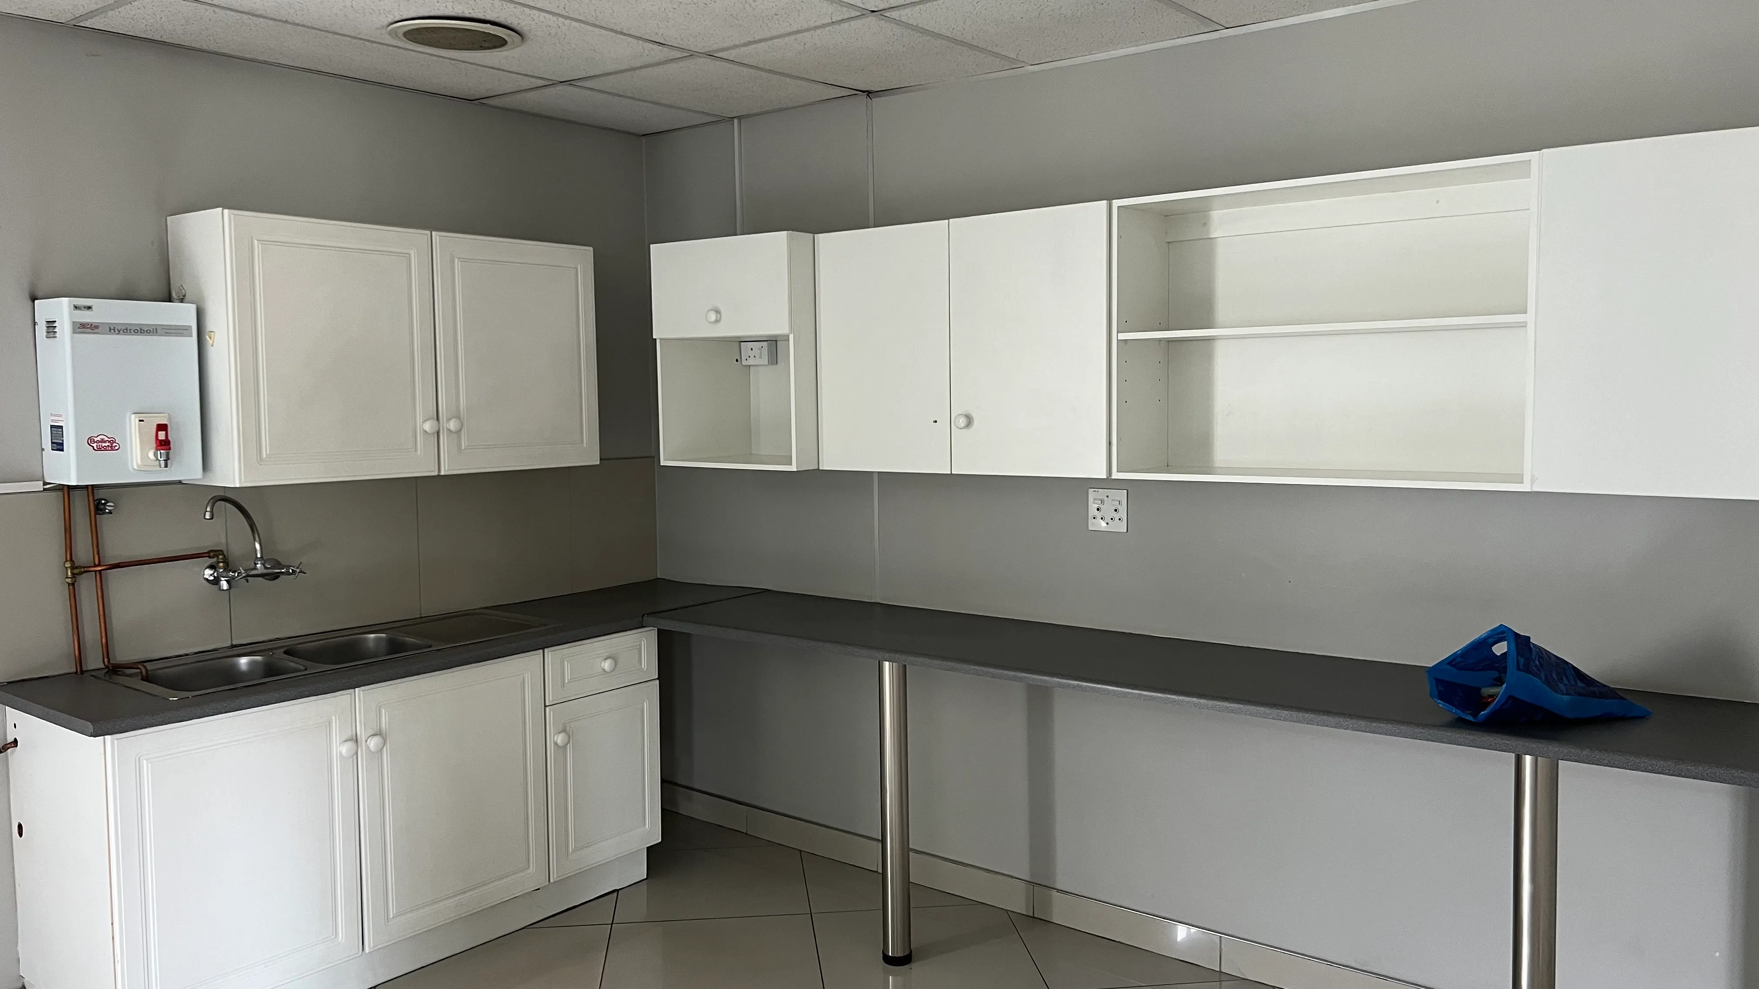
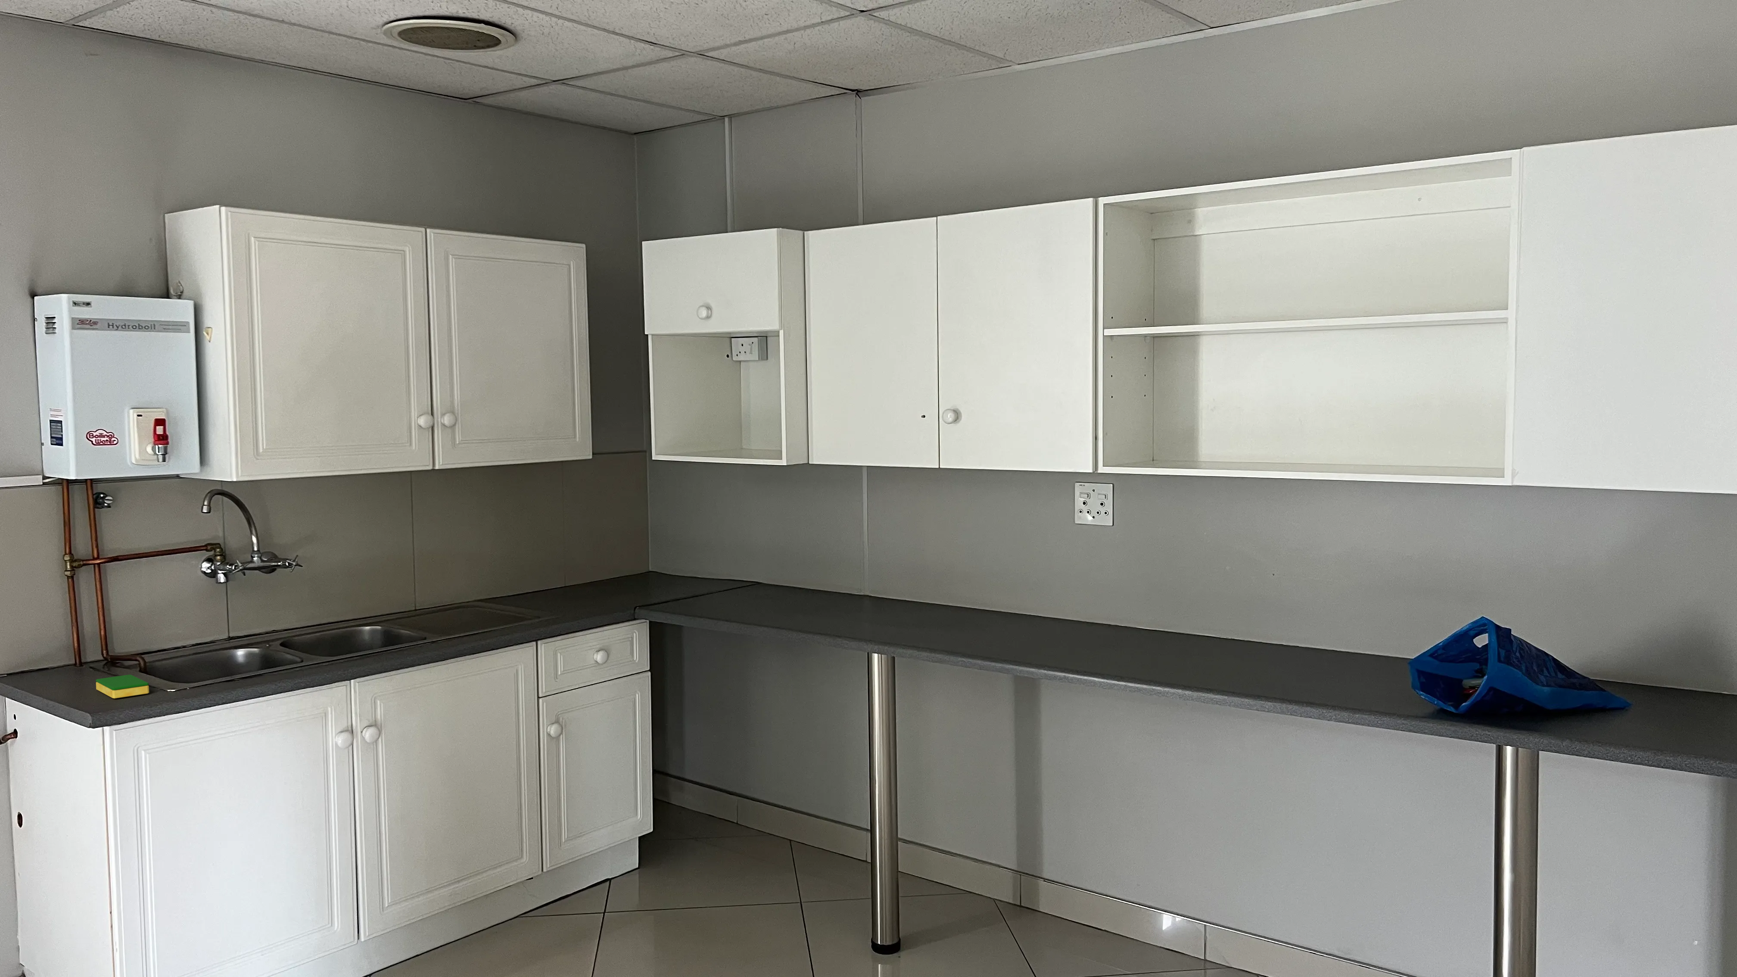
+ dish sponge (122, 686)
